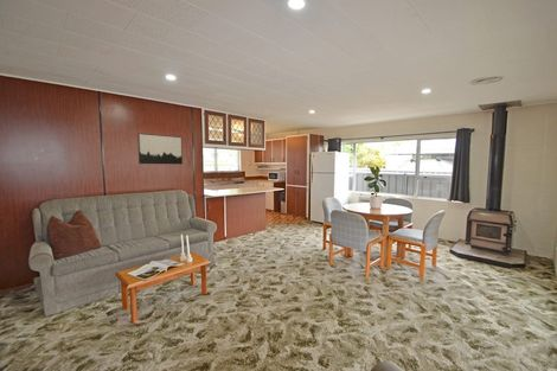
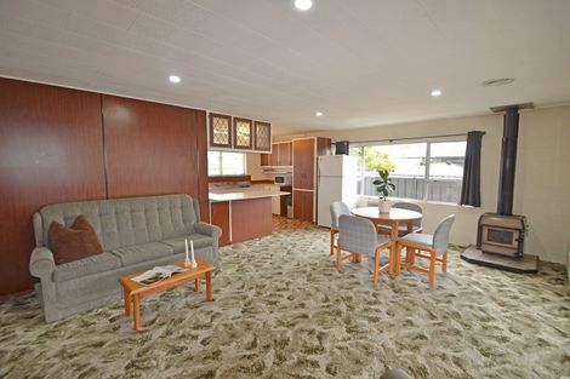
- wall art (161, 149)
